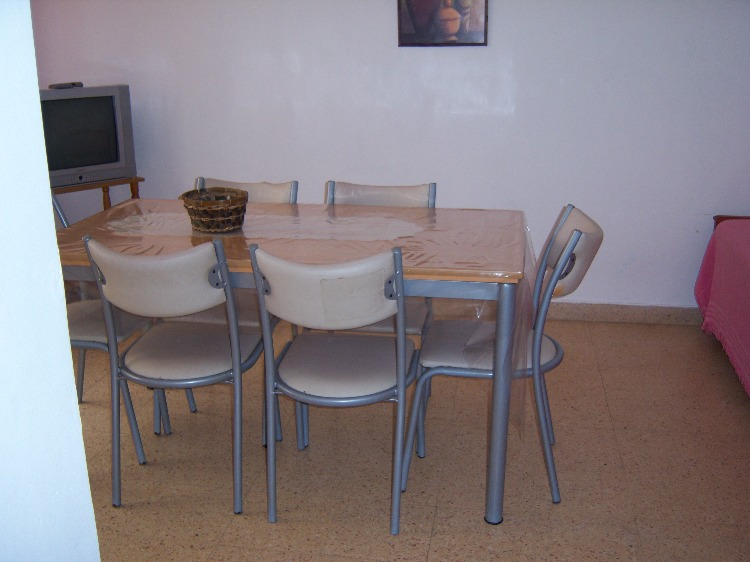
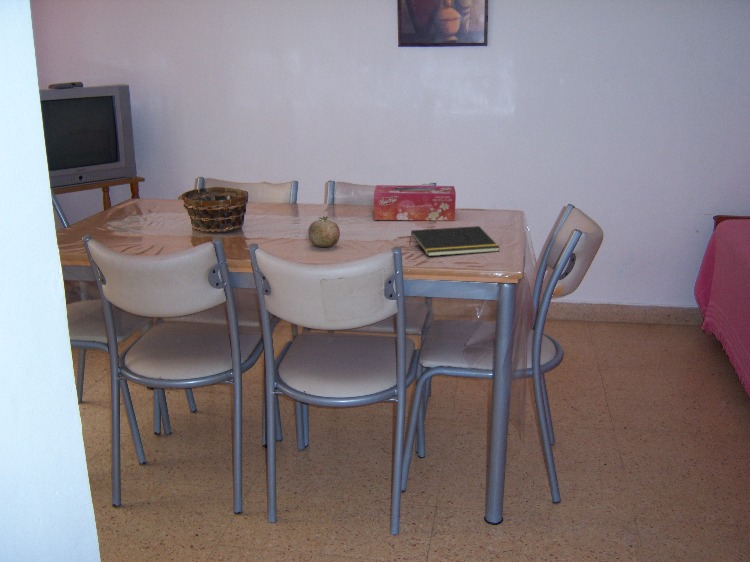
+ notepad (454, 240)
+ fruit (324, 231)
+ tissue box (414, 202)
